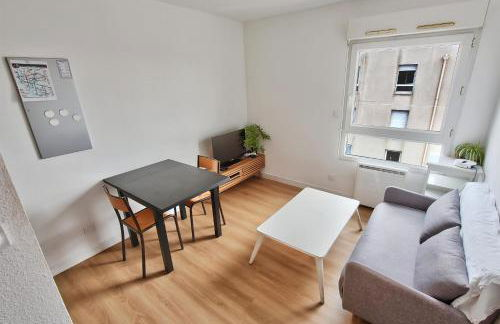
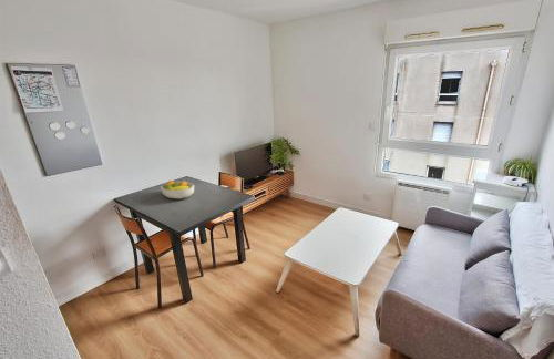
+ fruit bowl (177, 188)
